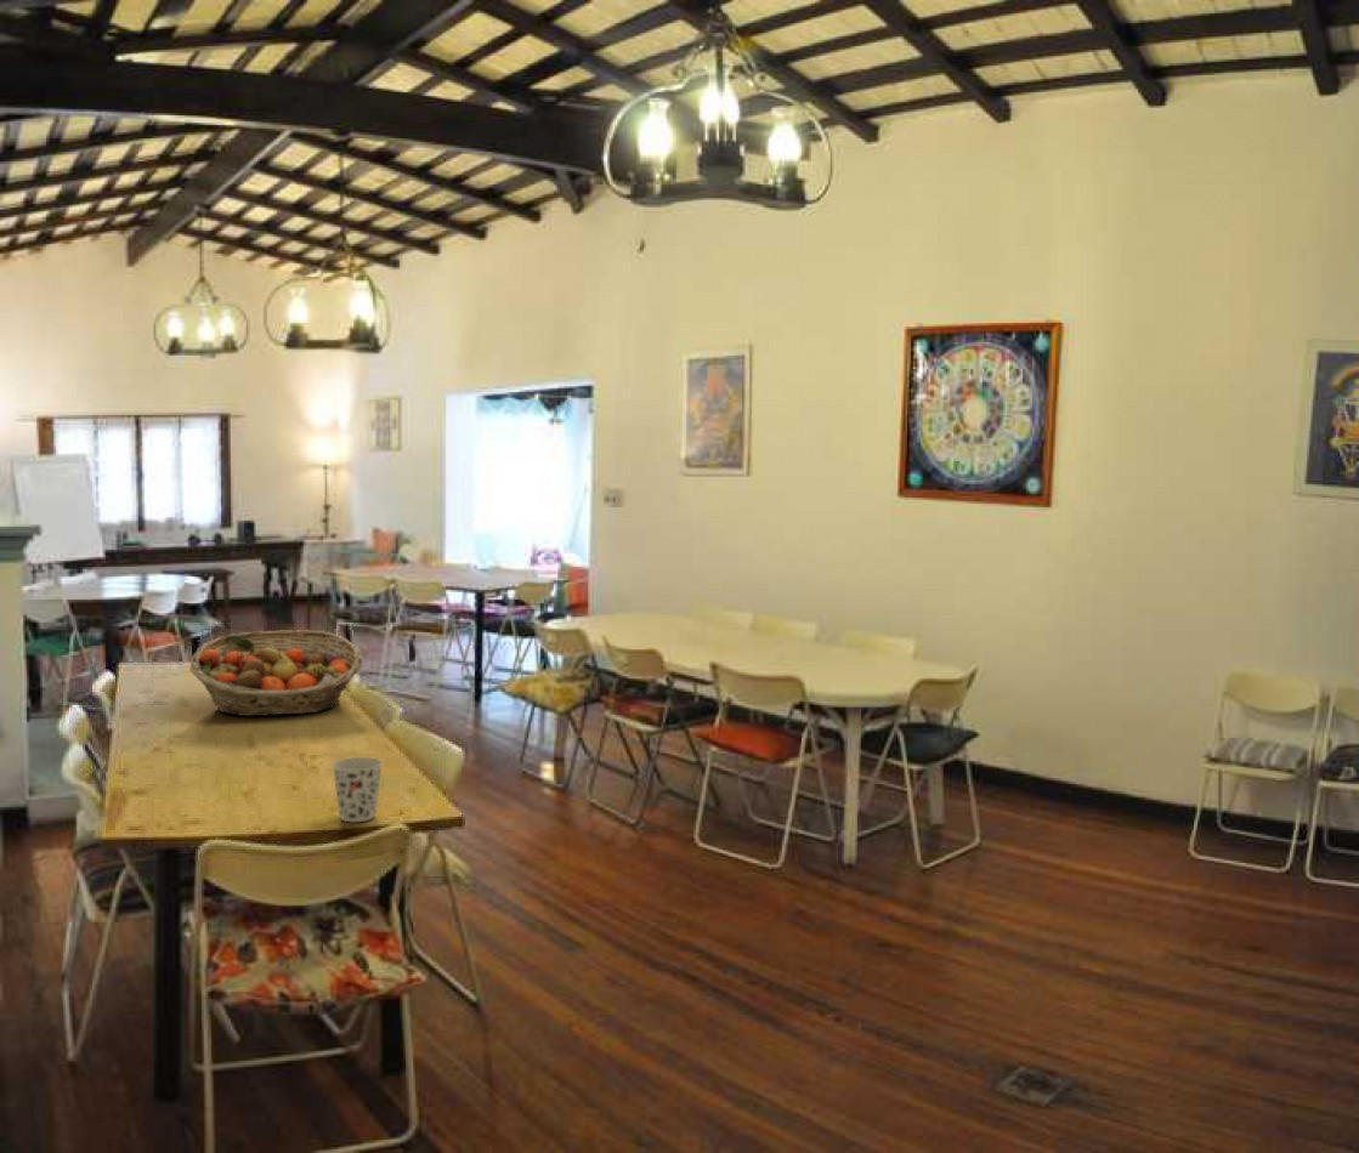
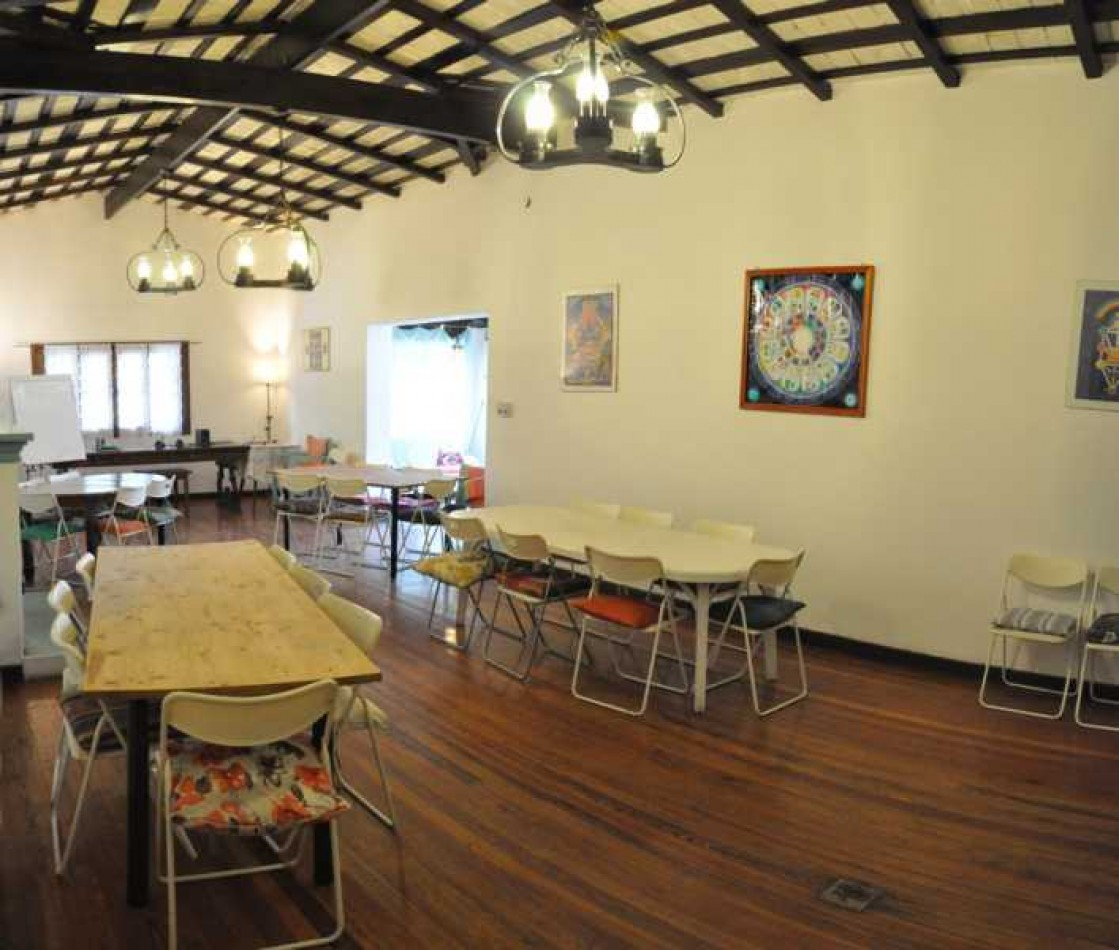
- fruit basket (278, 671)
- cup (357, 790)
